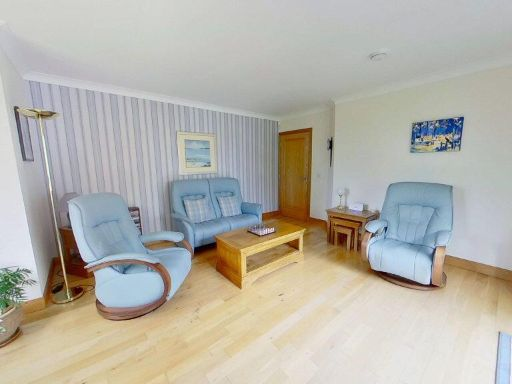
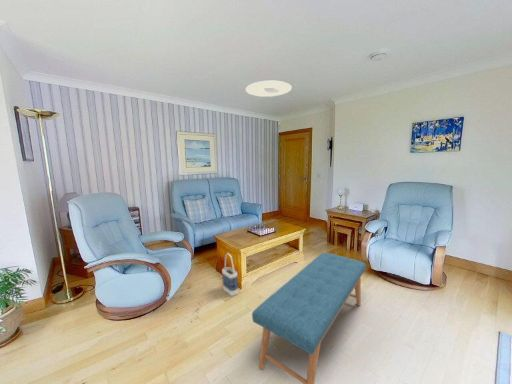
+ bag (229, 272)
+ bench (318, 304)
+ ceiling light (268, 87)
